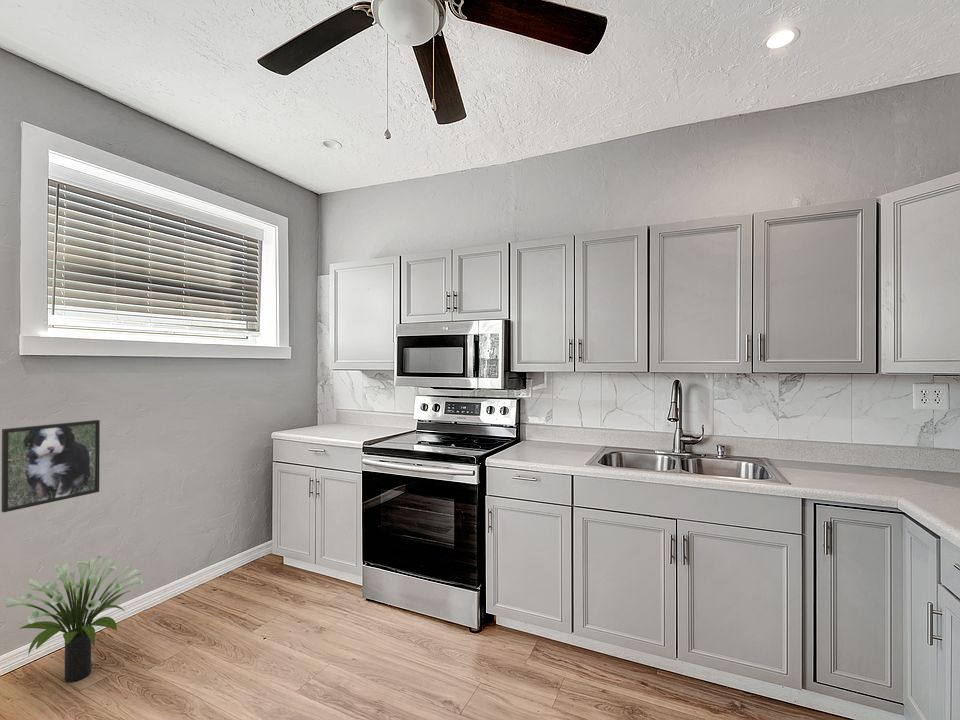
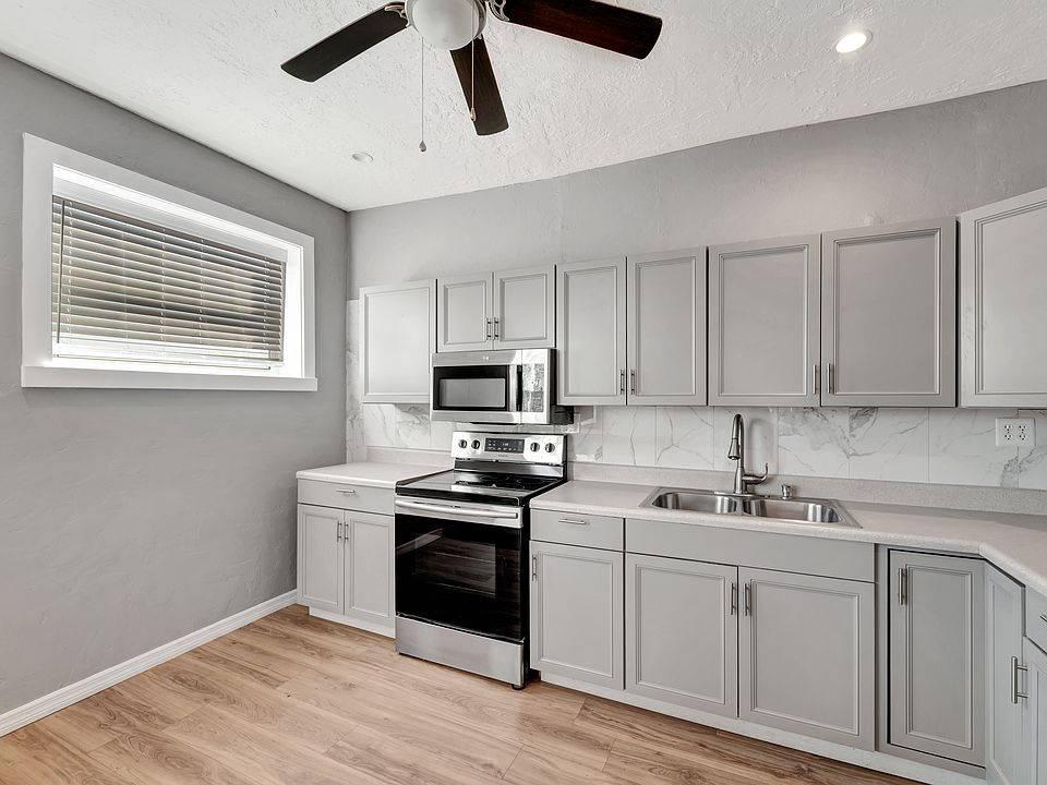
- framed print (54, 462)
- potted plant (81, 616)
